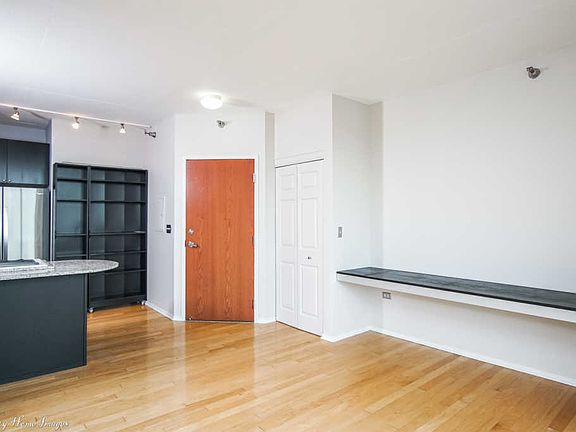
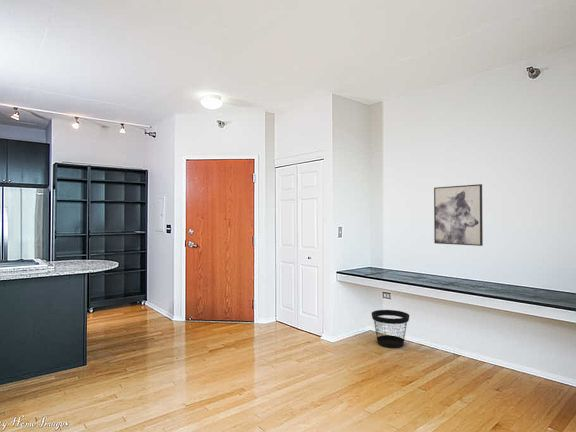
+ wall art (457, 215)
+ wastebasket (390, 329)
